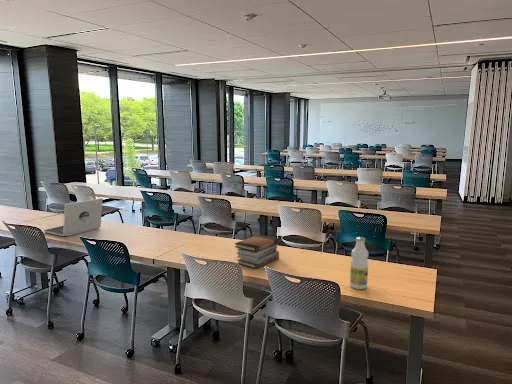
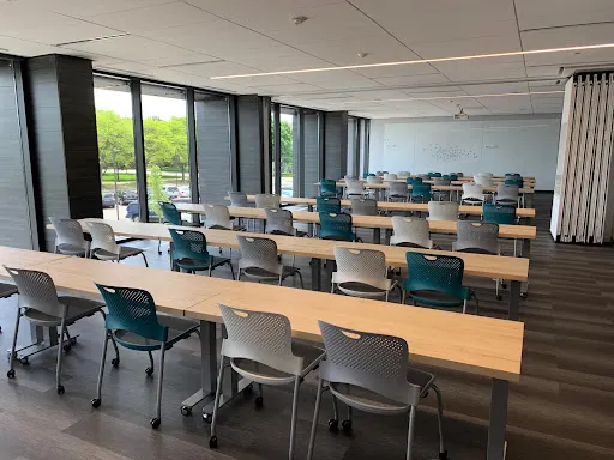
- book stack (257, 251)
- bottle (359, 262)
- laptop (73, 215)
